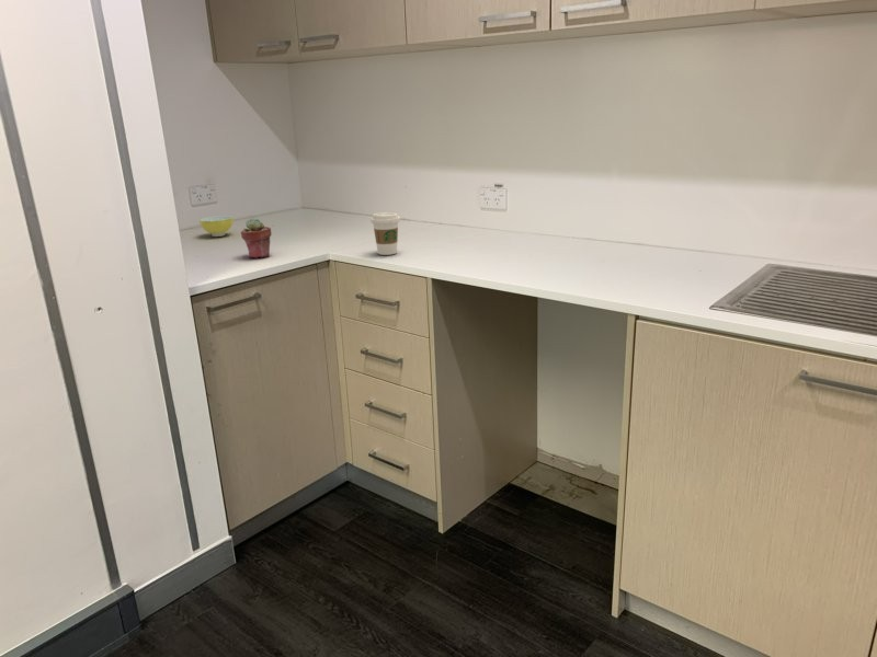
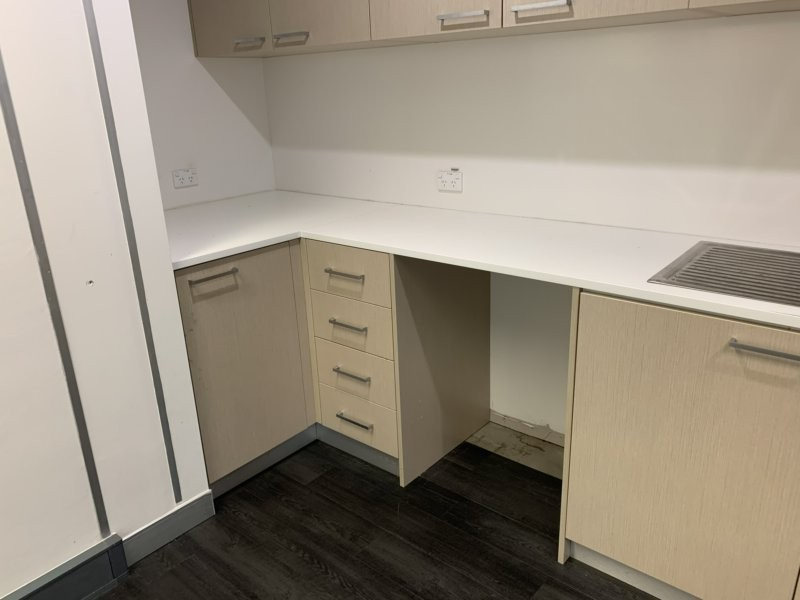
- bowl (217, 227)
- coffee cup (386, 233)
- potted succulent (257, 237)
